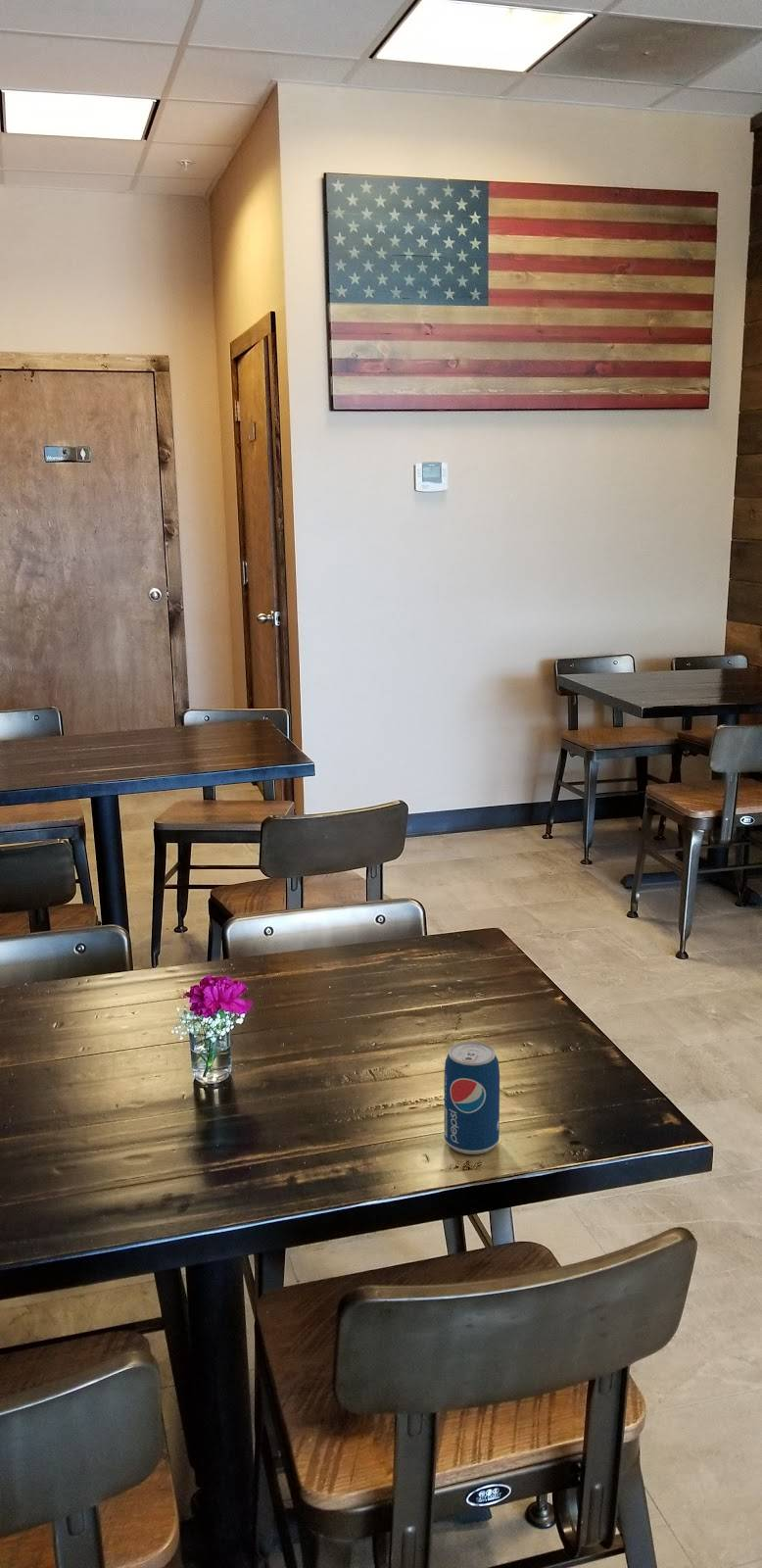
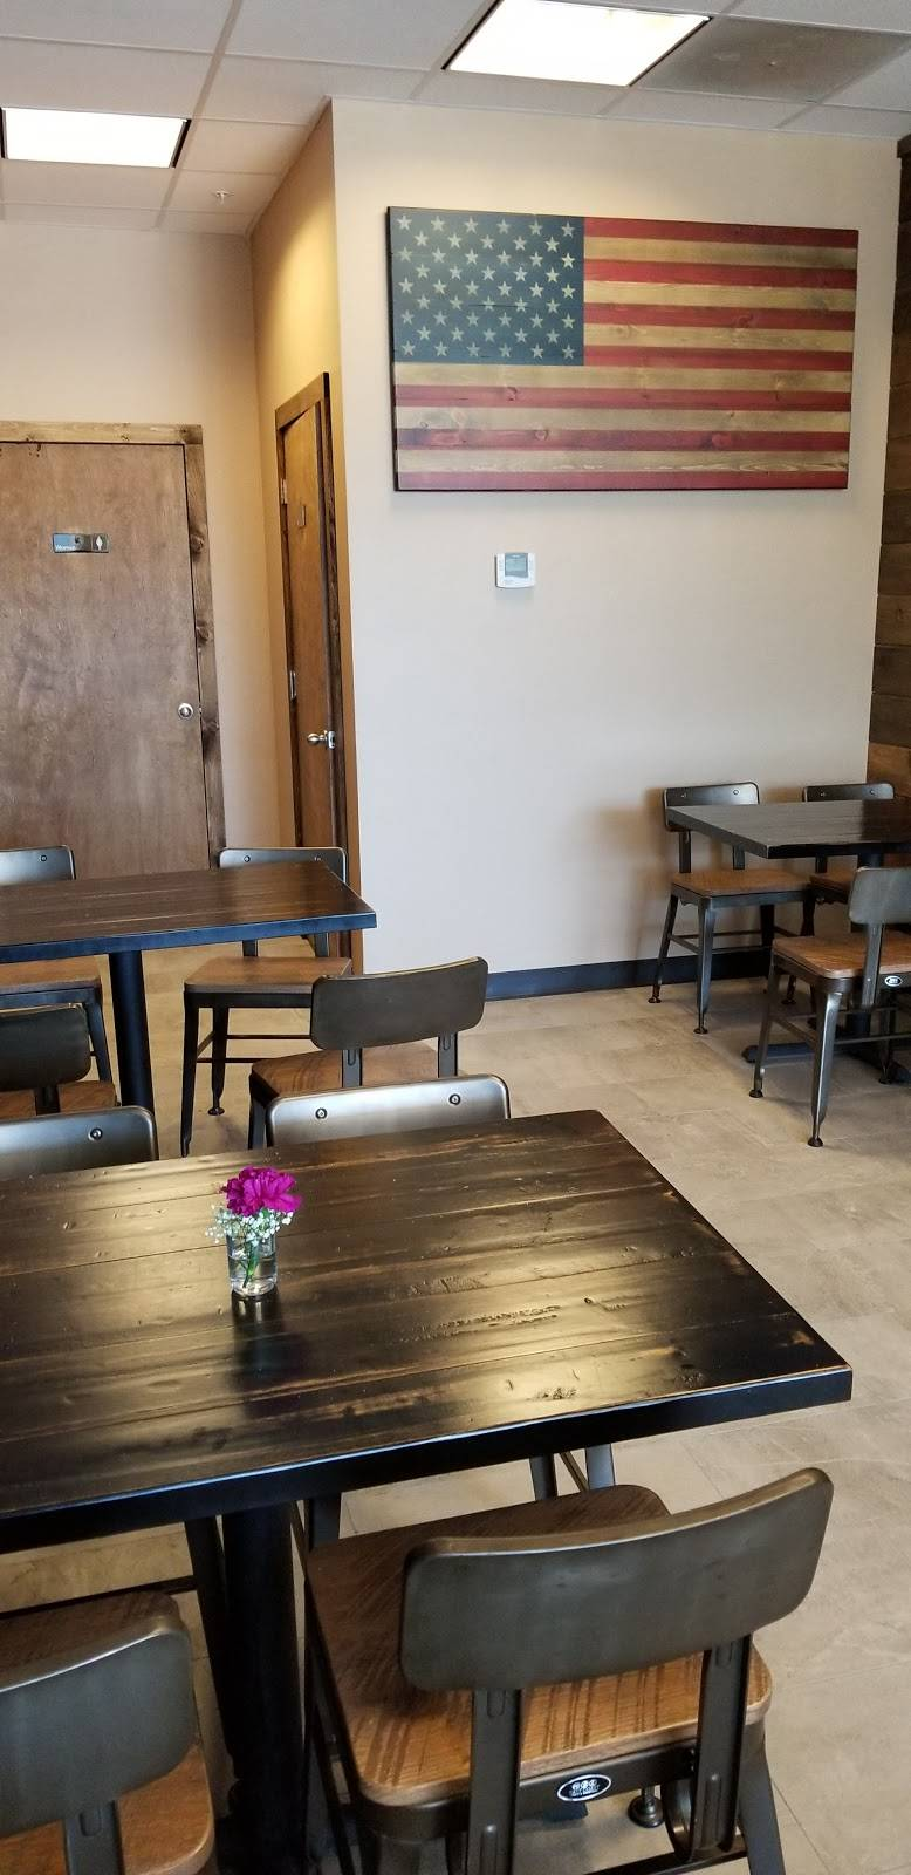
- beverage can (471, 1098)
